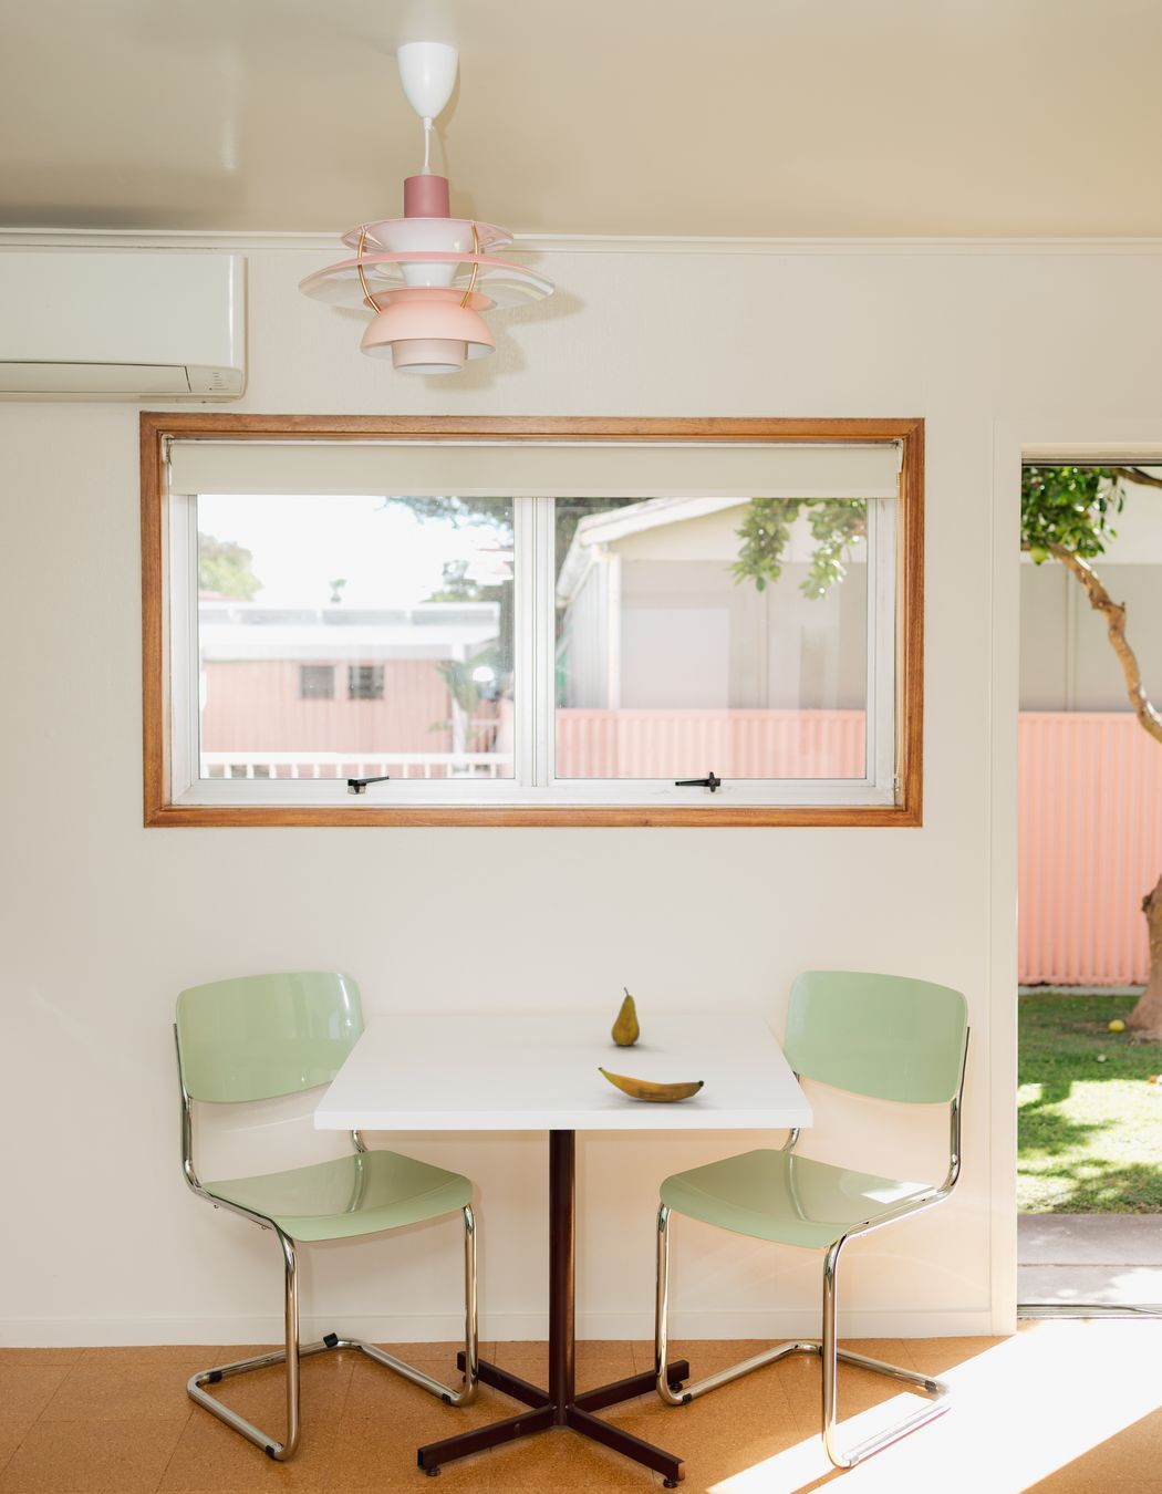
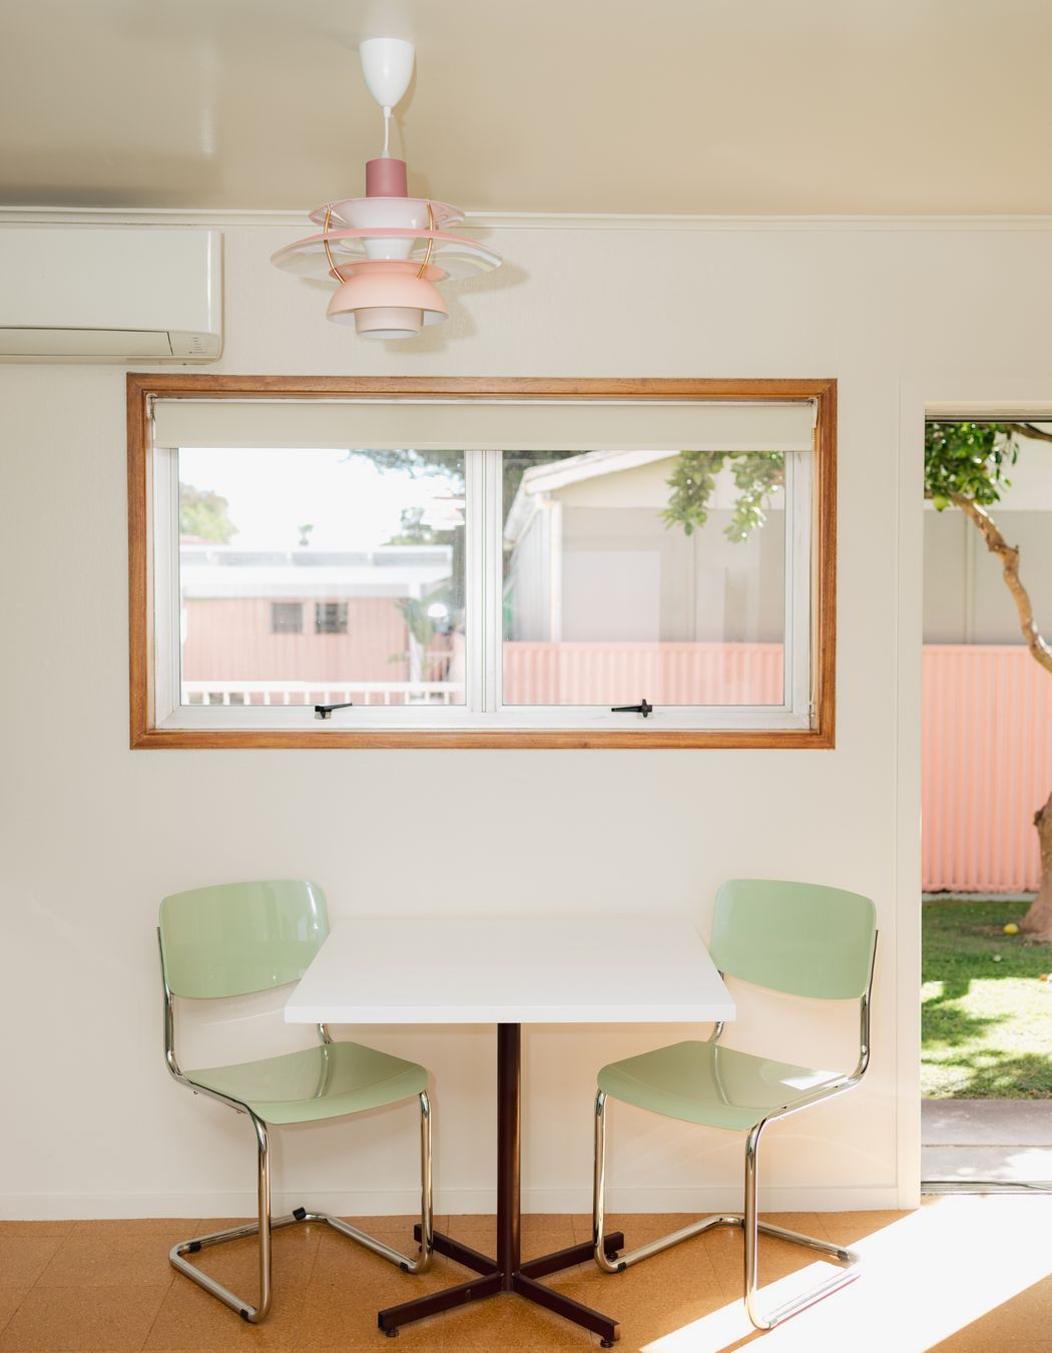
- fruit (625, 1015)
- banana (650, 1083)
